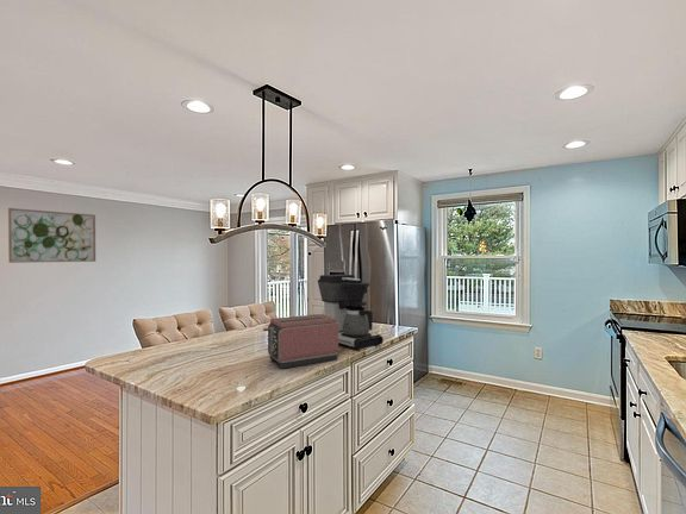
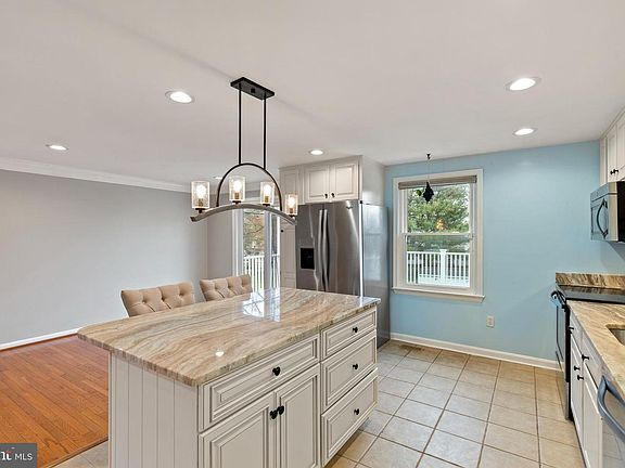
- toaster (299, 339)
- coffee maker (348, 308)
- wall art (55, 237)
